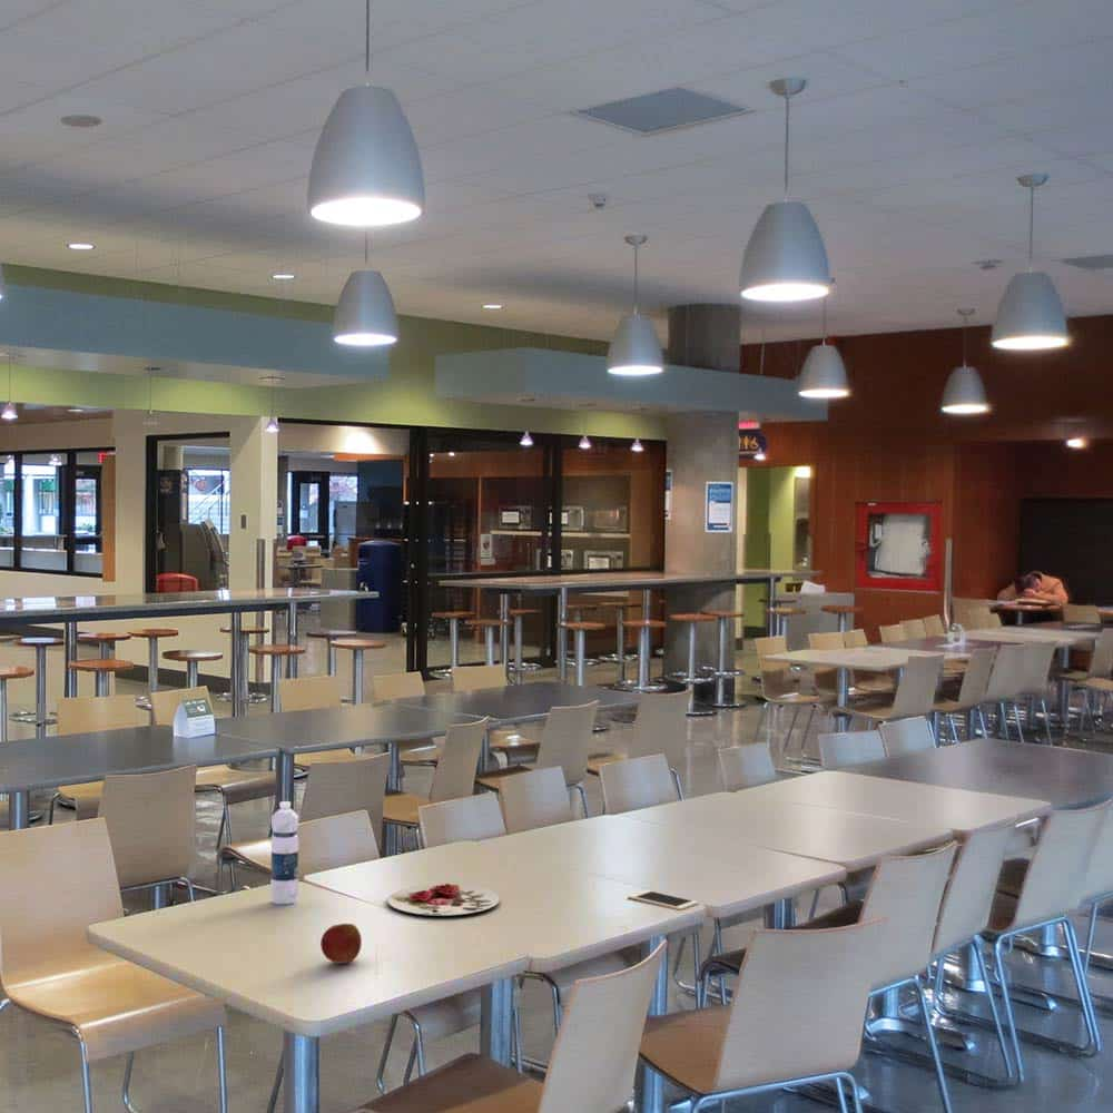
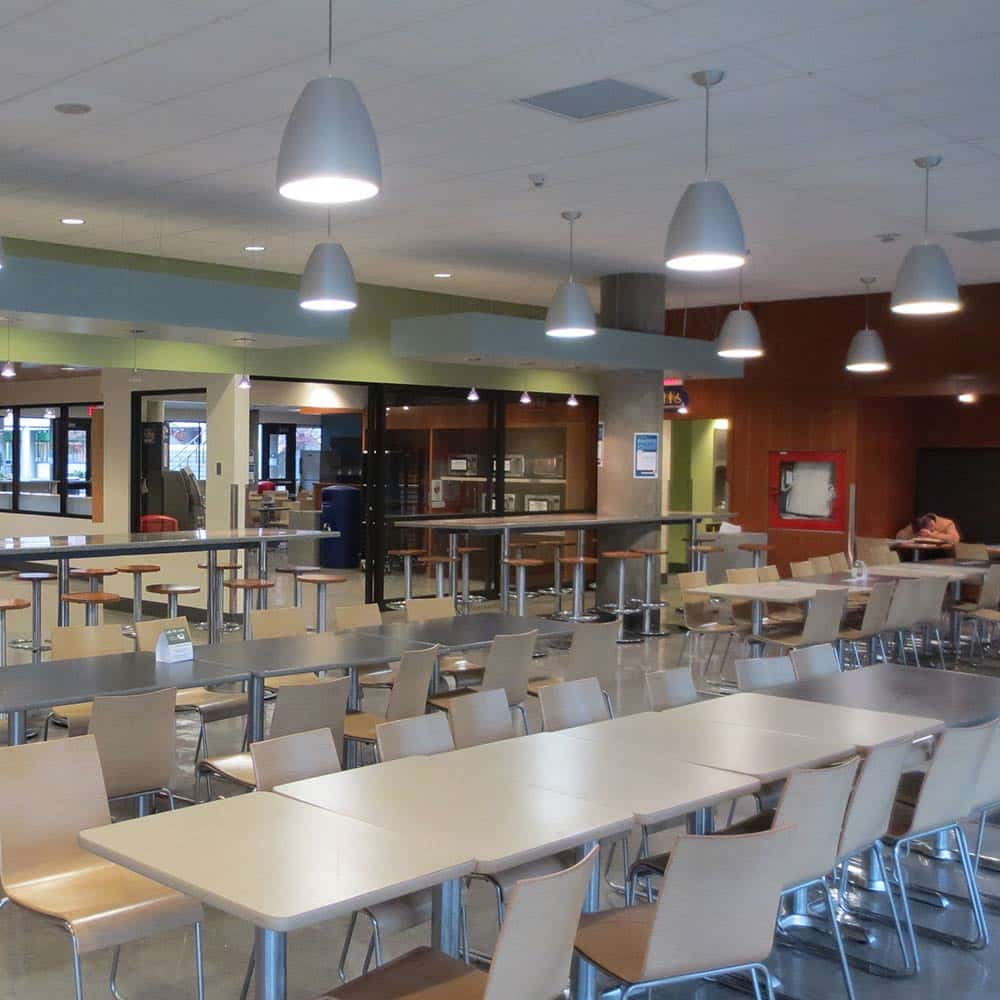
- water bottle (284, 851)
- cell phone (662, 899)
- apple (342, 942)
- plate (443, 898)
